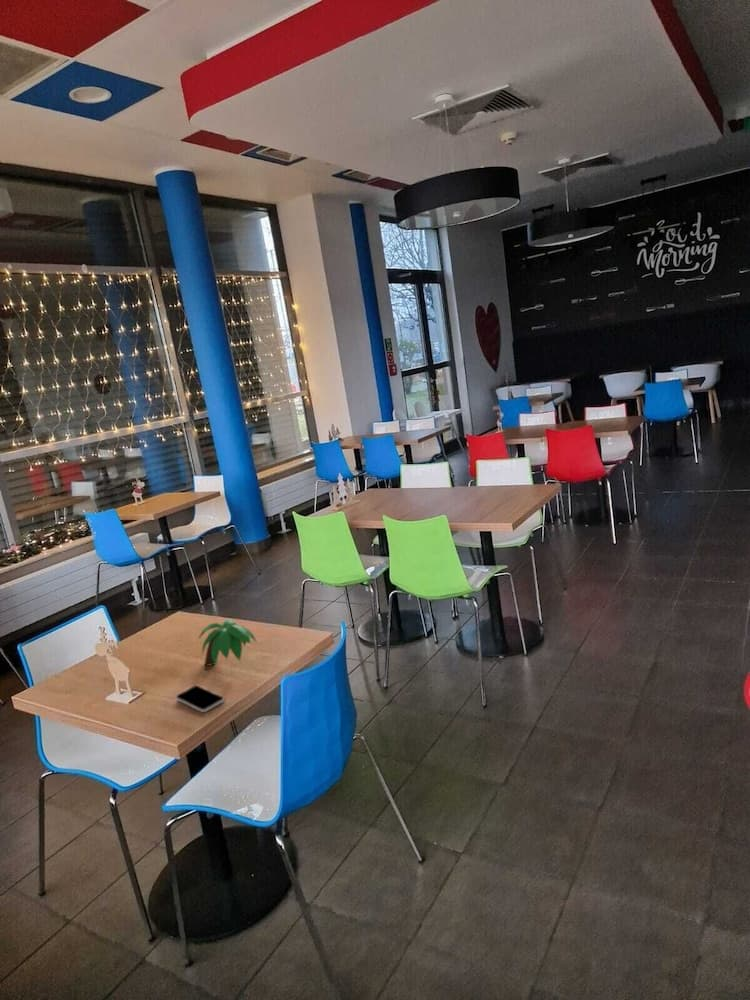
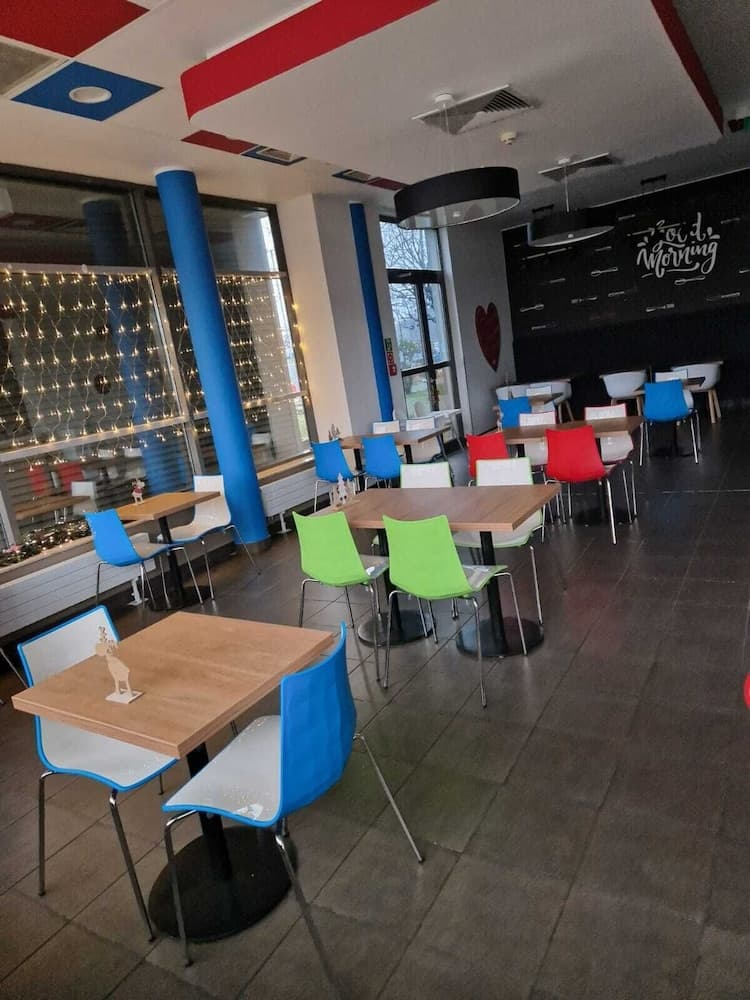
- palm tree (224, 645)
- smartphone (199, 698)
